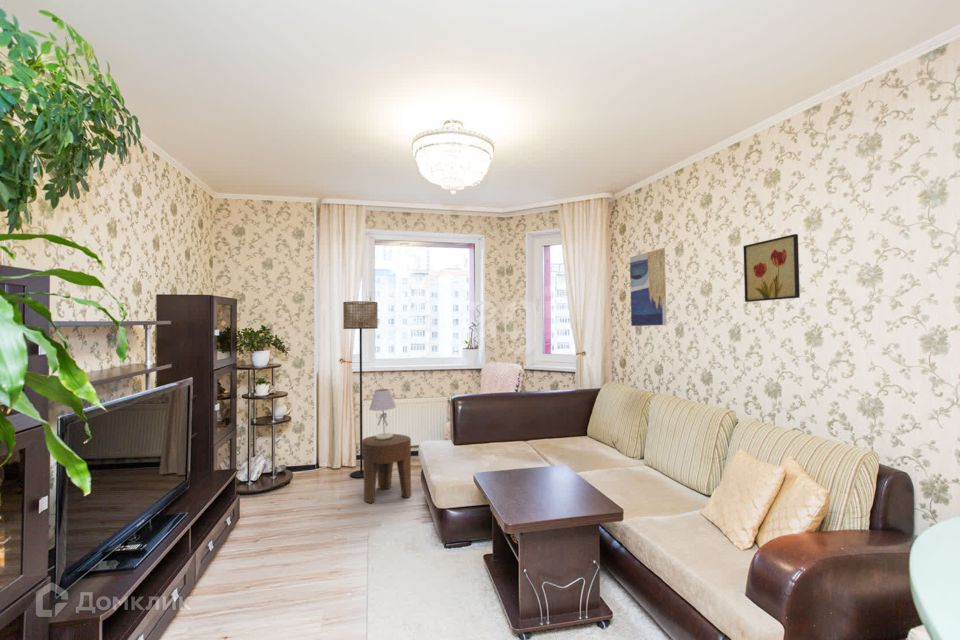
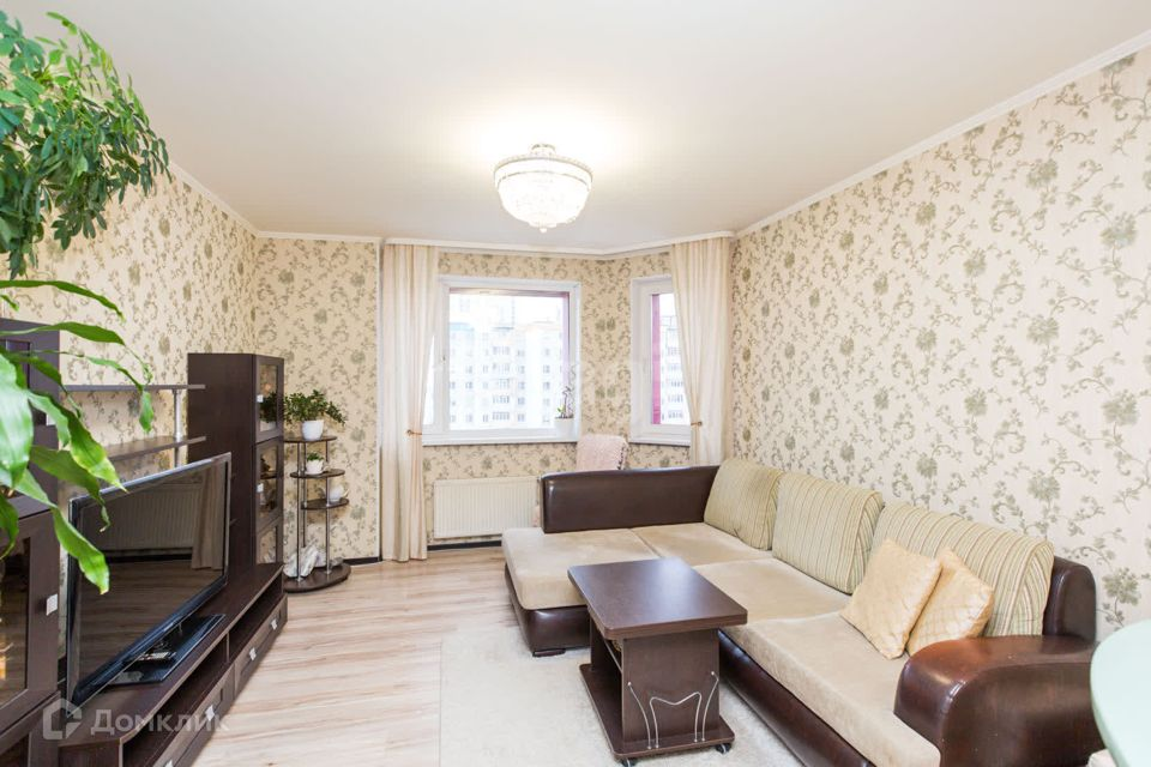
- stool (386, 466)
- wall art (647, 289)
- floor lamp (360, 387)
- table lamp (384, 413)
- wall art (770, 270)
